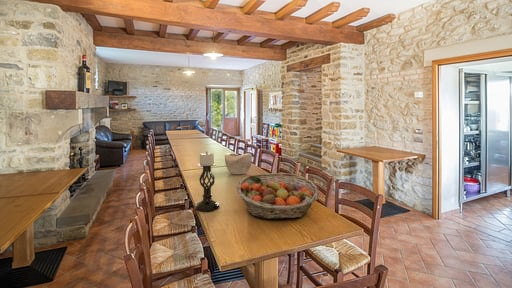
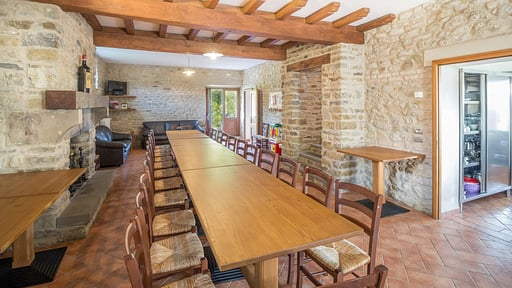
- candle holder (207, 178)
- decorative bowl (238, 163)
- fruit basket (277, 194)
